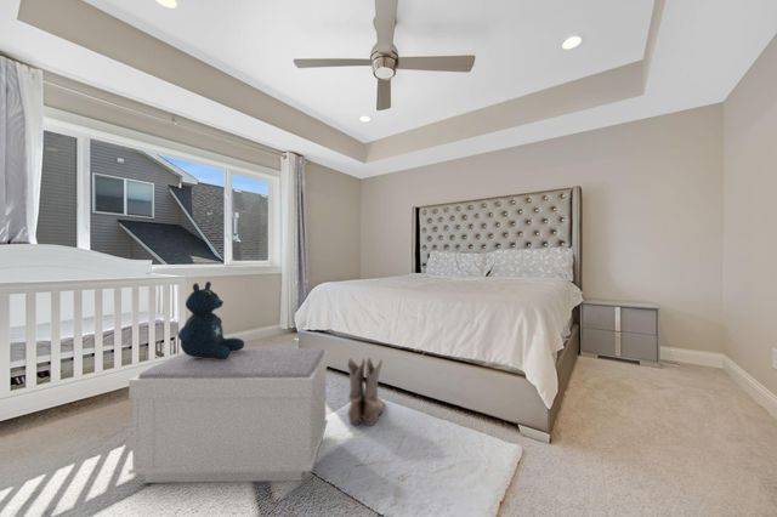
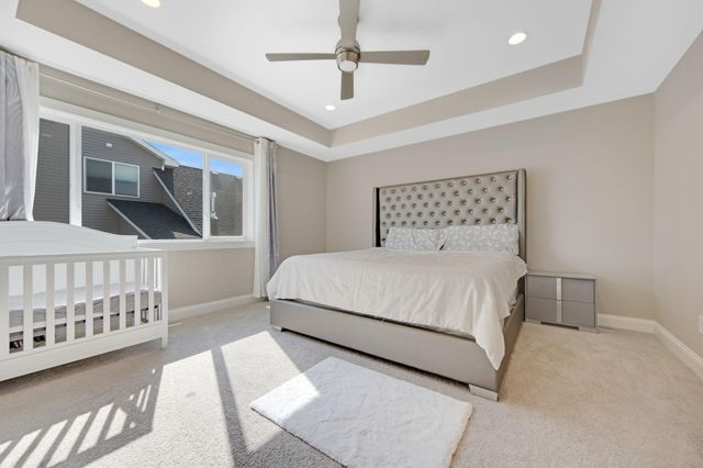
- bench (242, 405)
- stuffed bear (212, 318)
- boots (365, 384)
